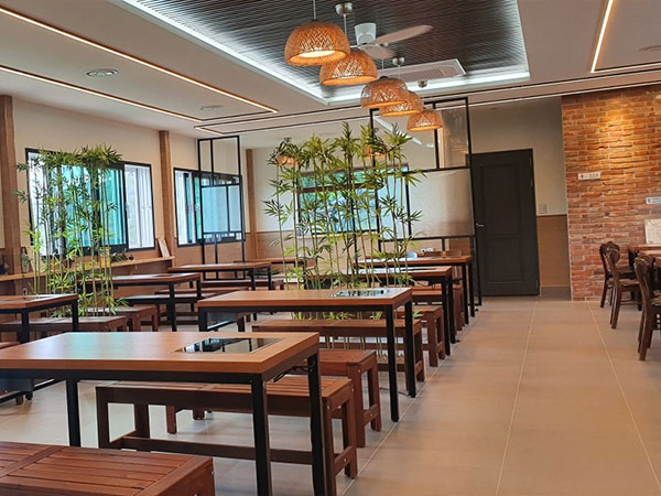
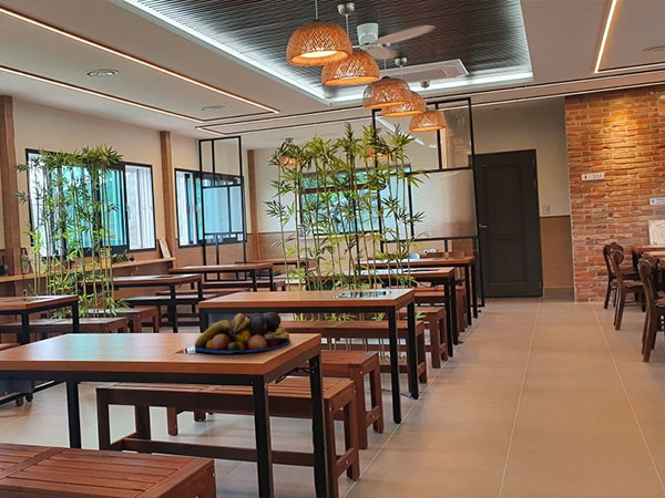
+ fruit bowl (243, 329)
